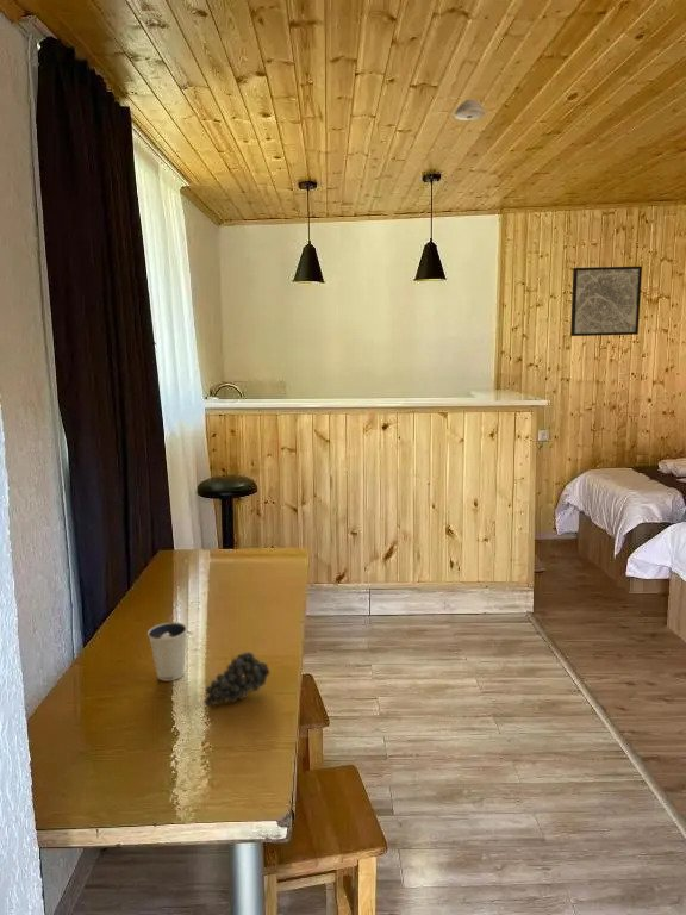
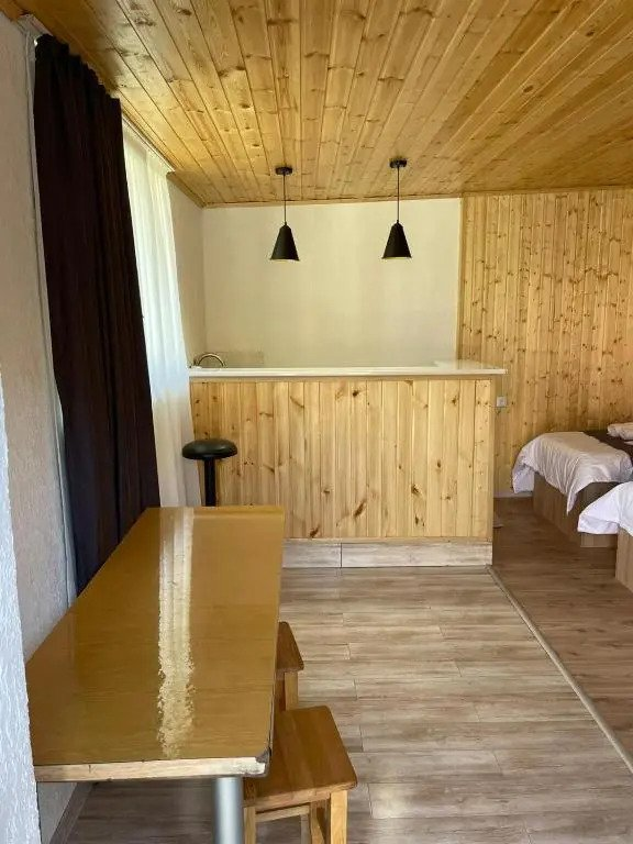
- fruit (236, 674)
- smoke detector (469, 108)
- wall art (605, 301)
- dixie cup (169, 652)
